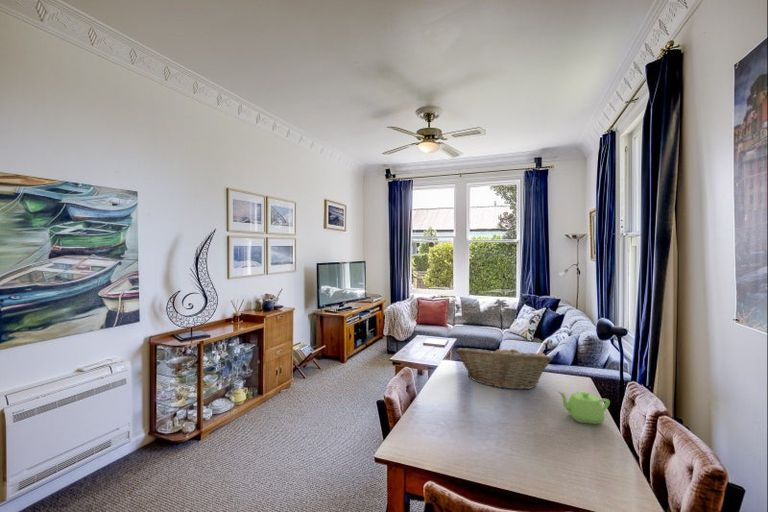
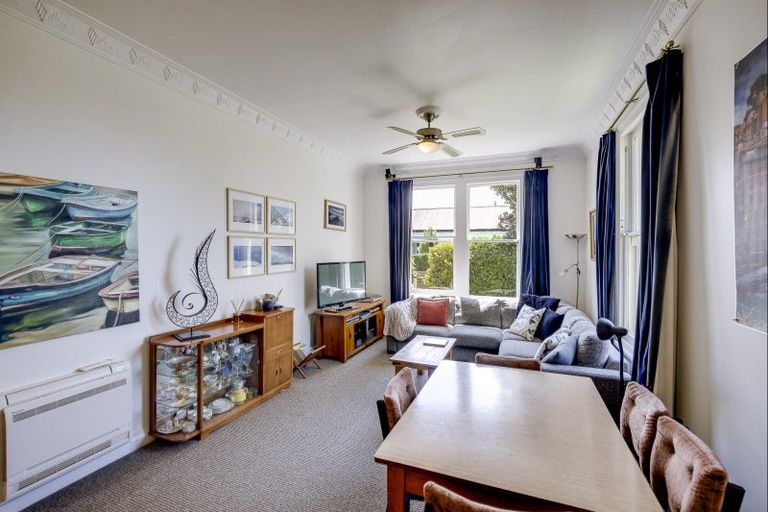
- teapot (583, 405)
- fruit basket (501, 361)
